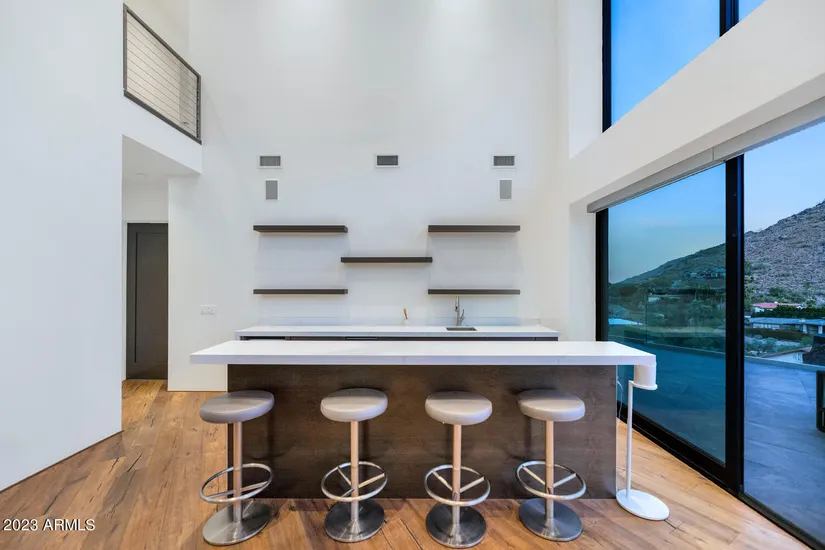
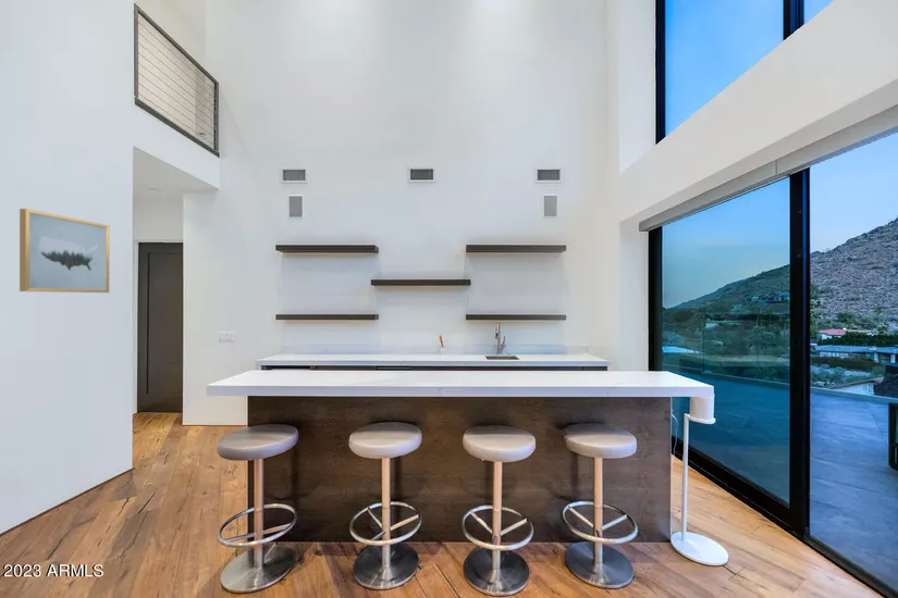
+ wall art (69, 254)
